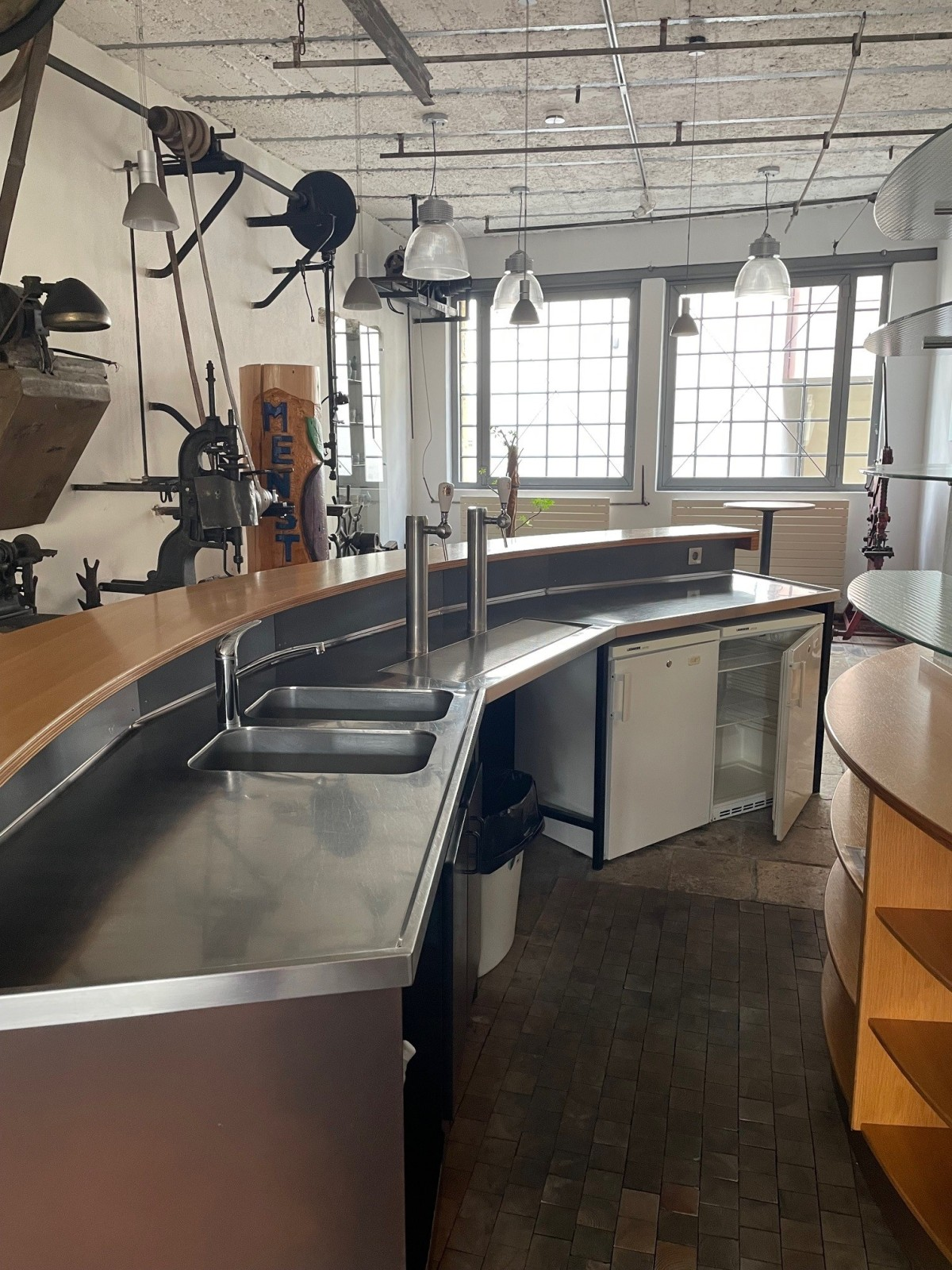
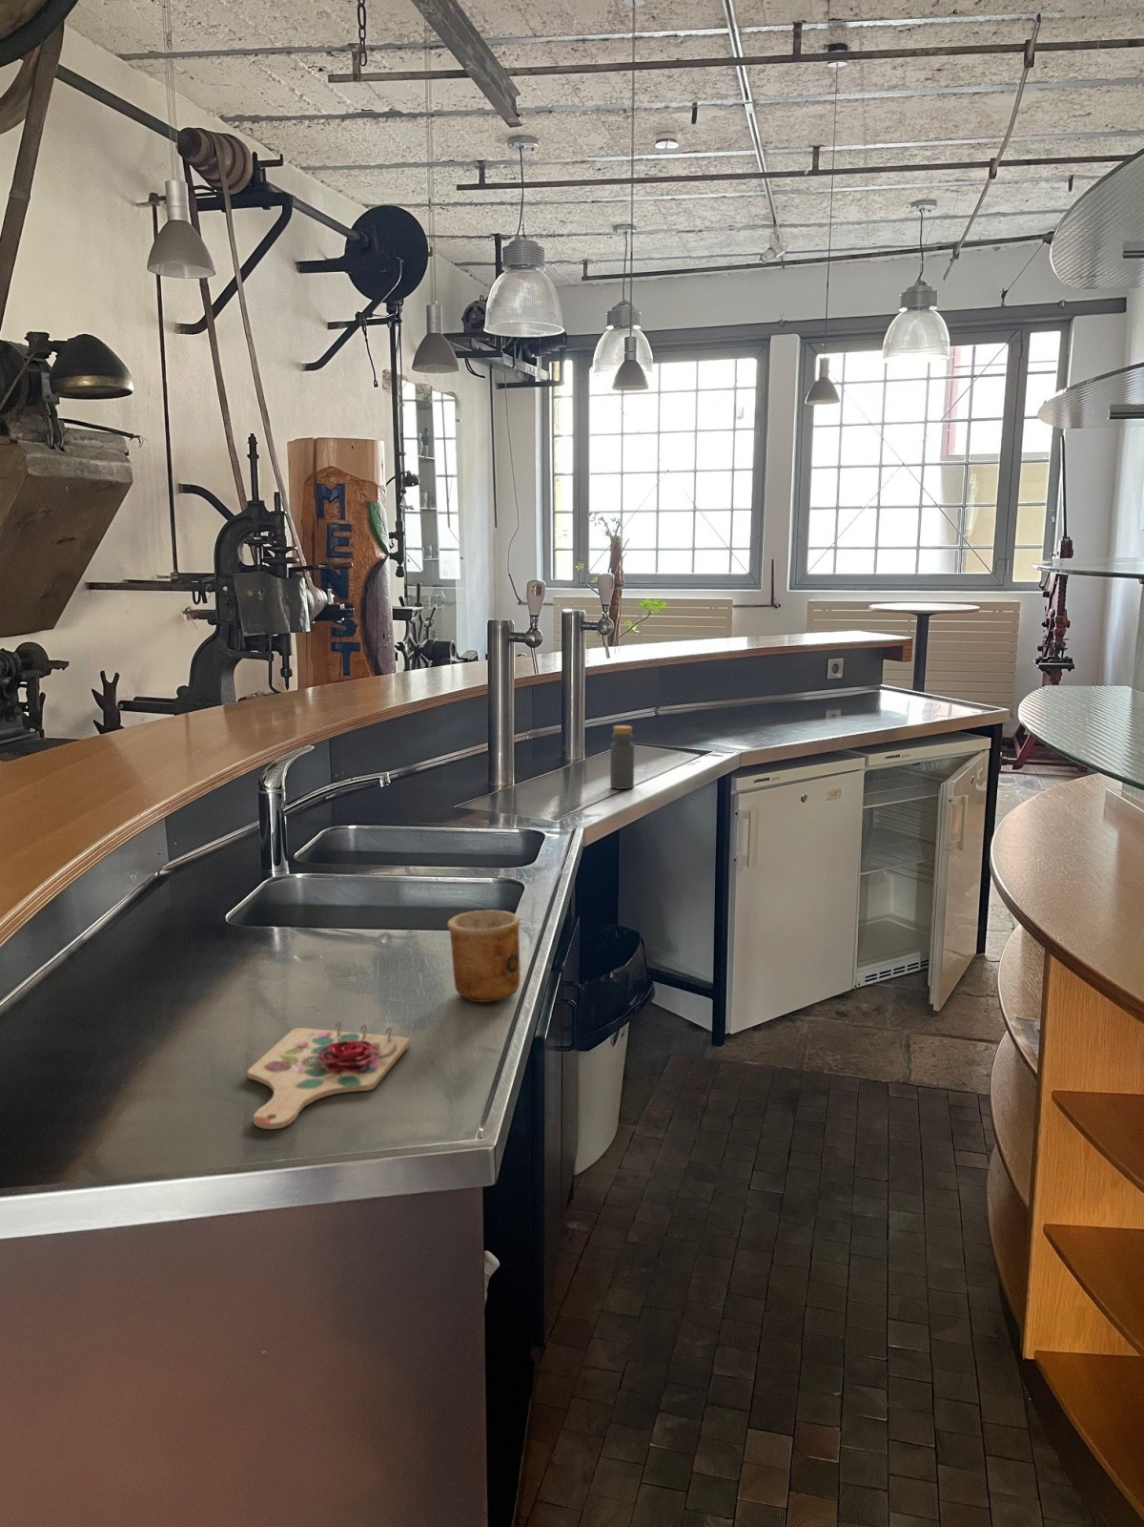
+ bottle (621, 756)
+ cup (484, 956)
+ cutting board (311, 1068)
